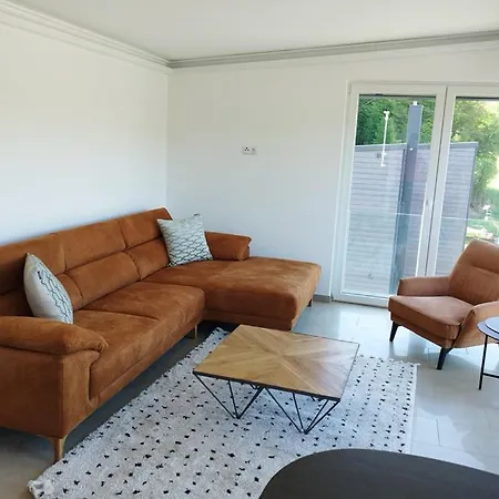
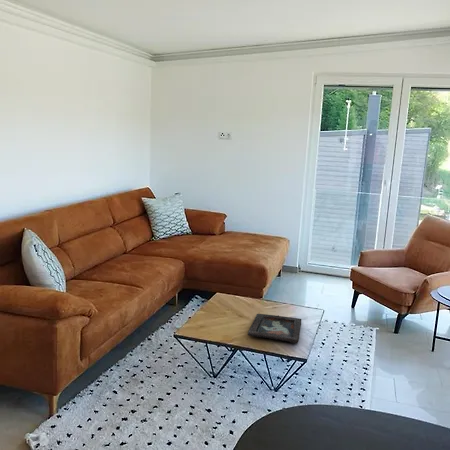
+ decorative tray (275, 327)
